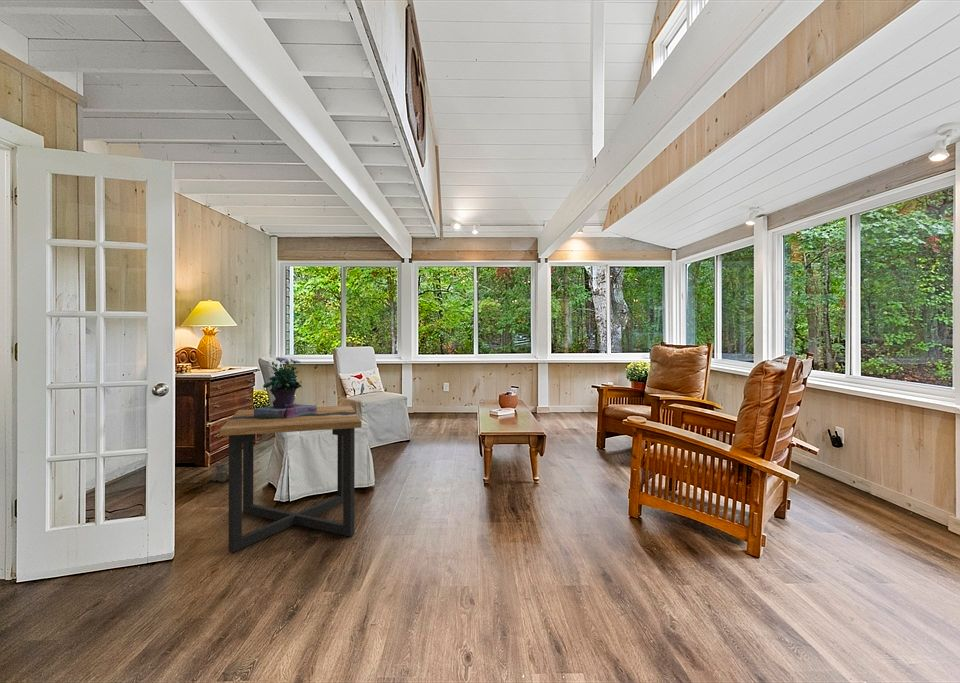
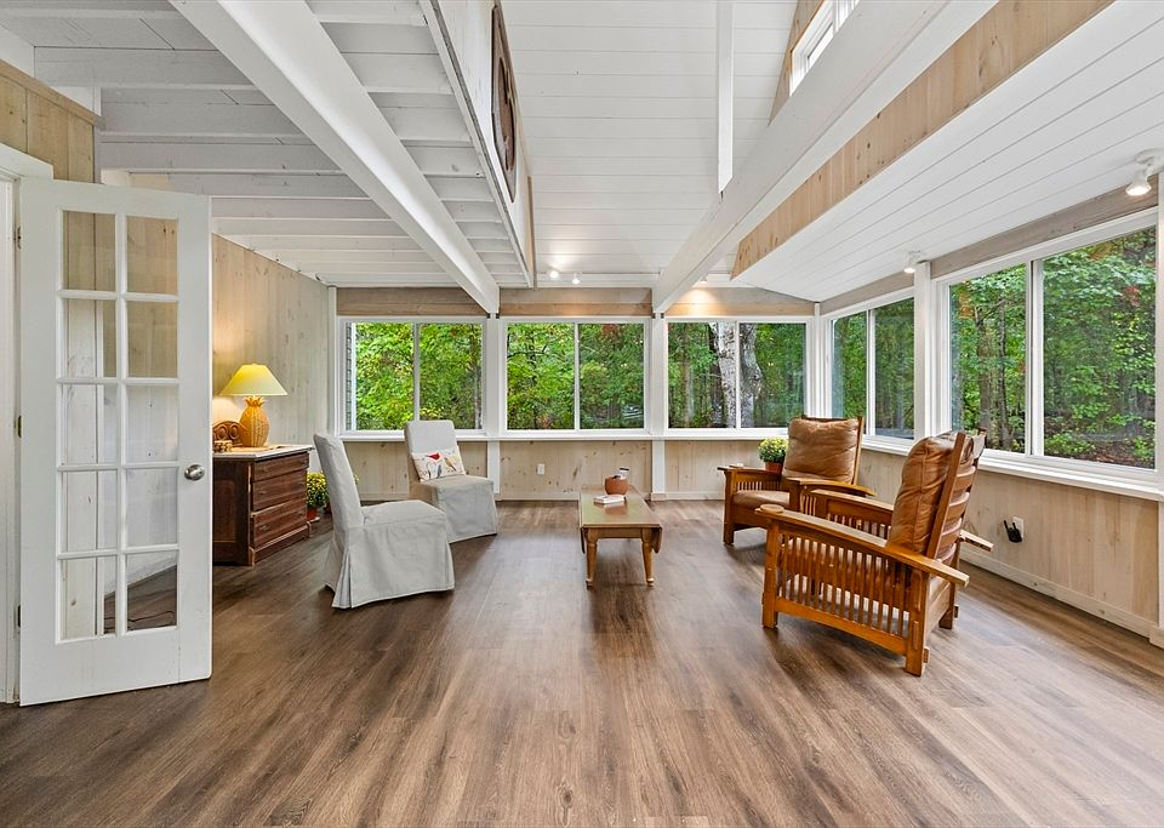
- potted flower (286, 385)
- side table (295, 431)
- boots (226, 471)
